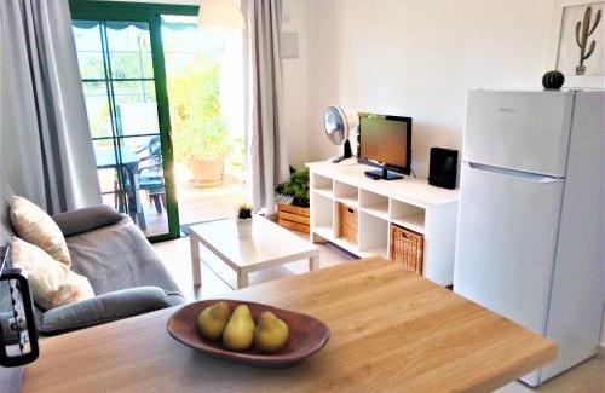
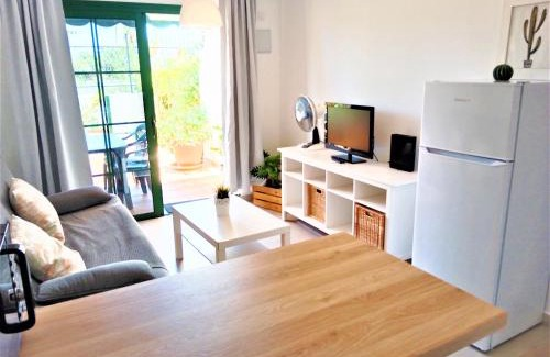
- fruit bowl (246, 328)
